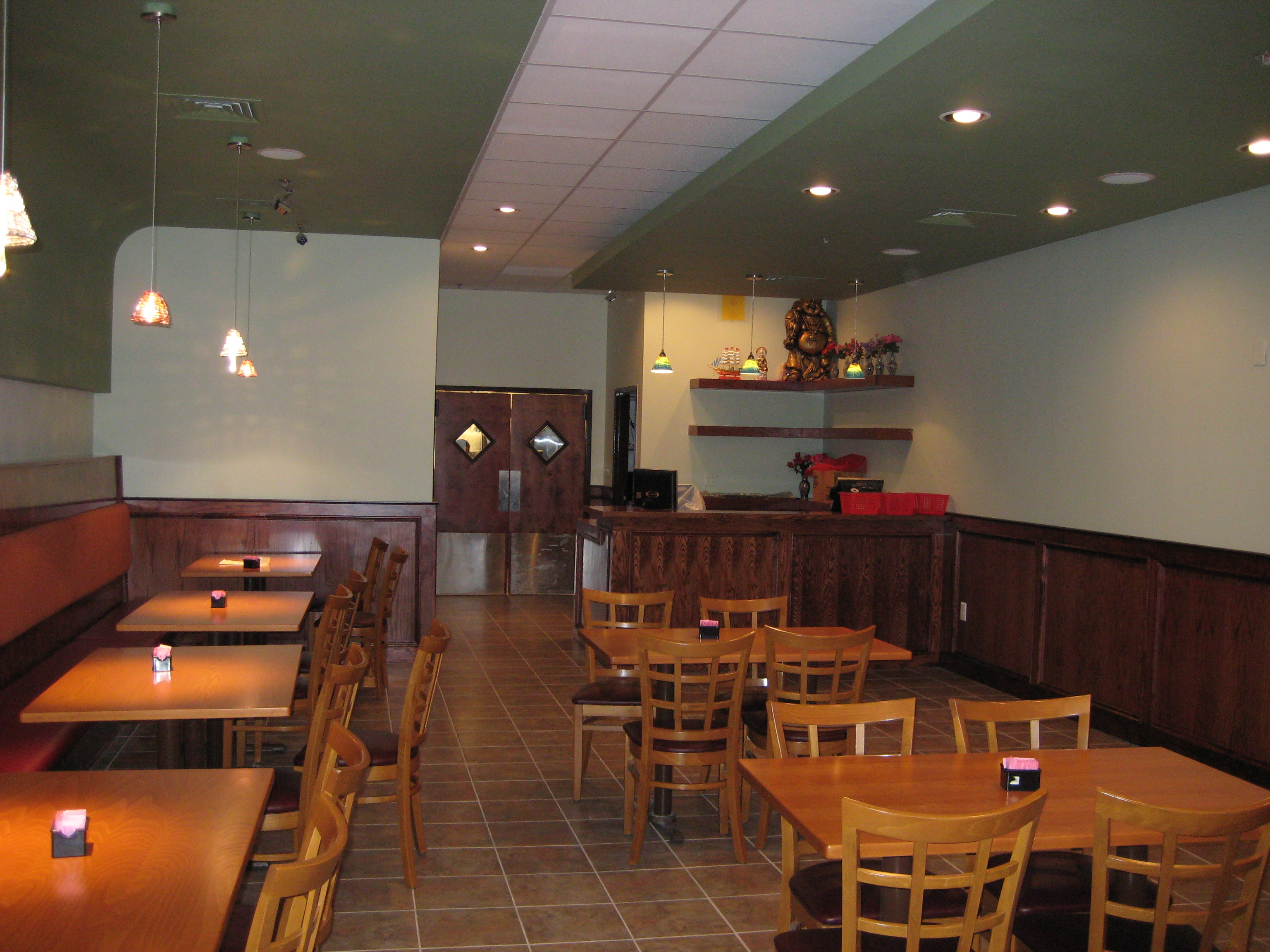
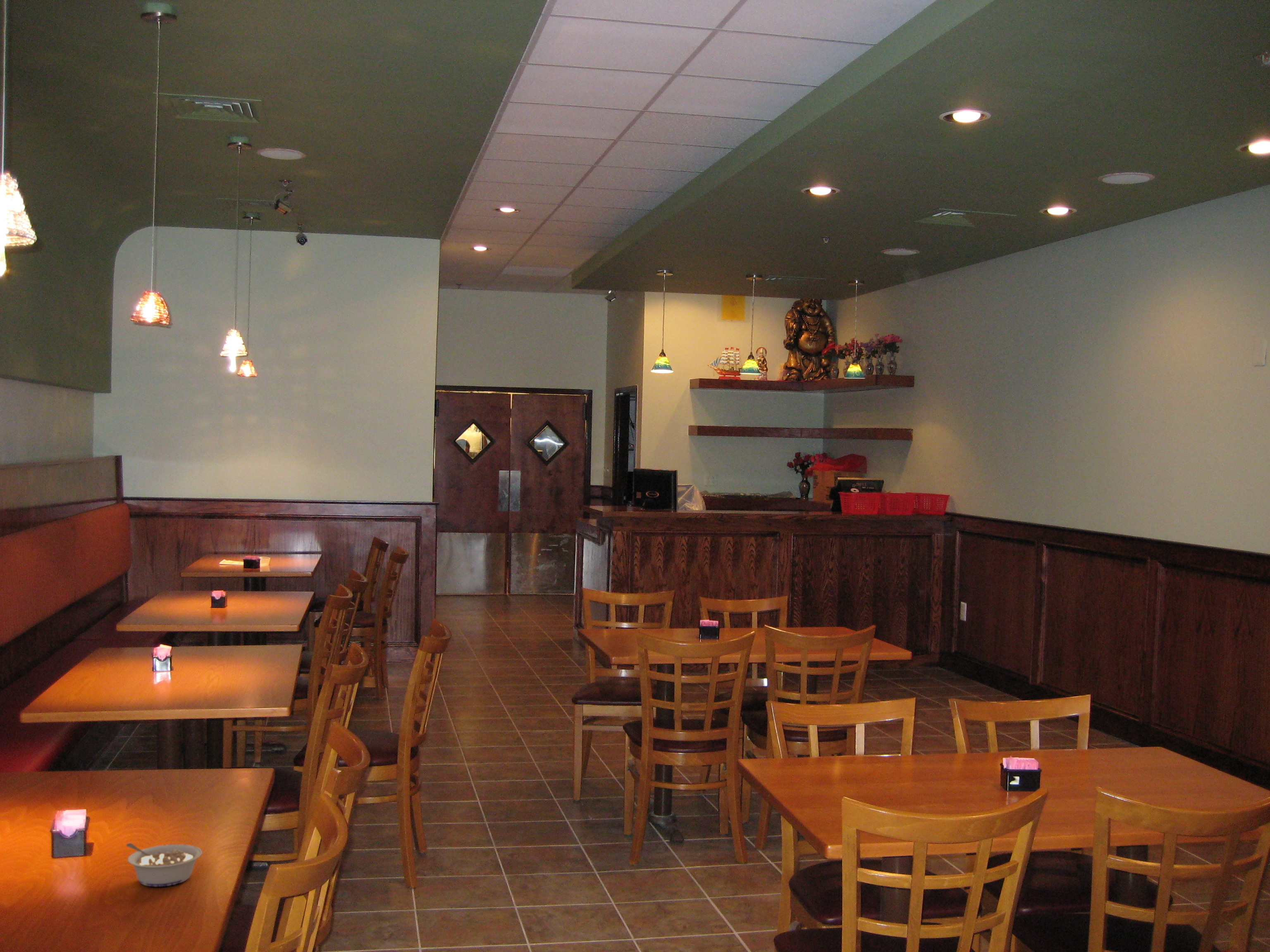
+ legume (162, 865)
